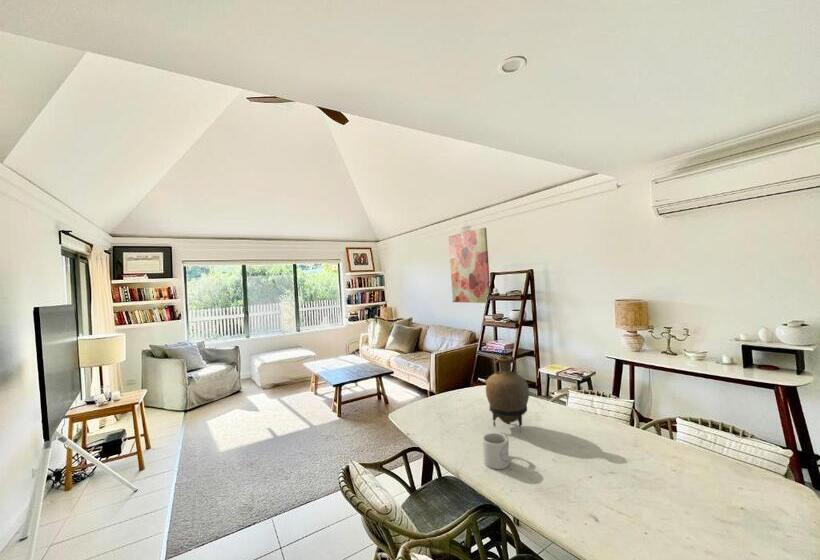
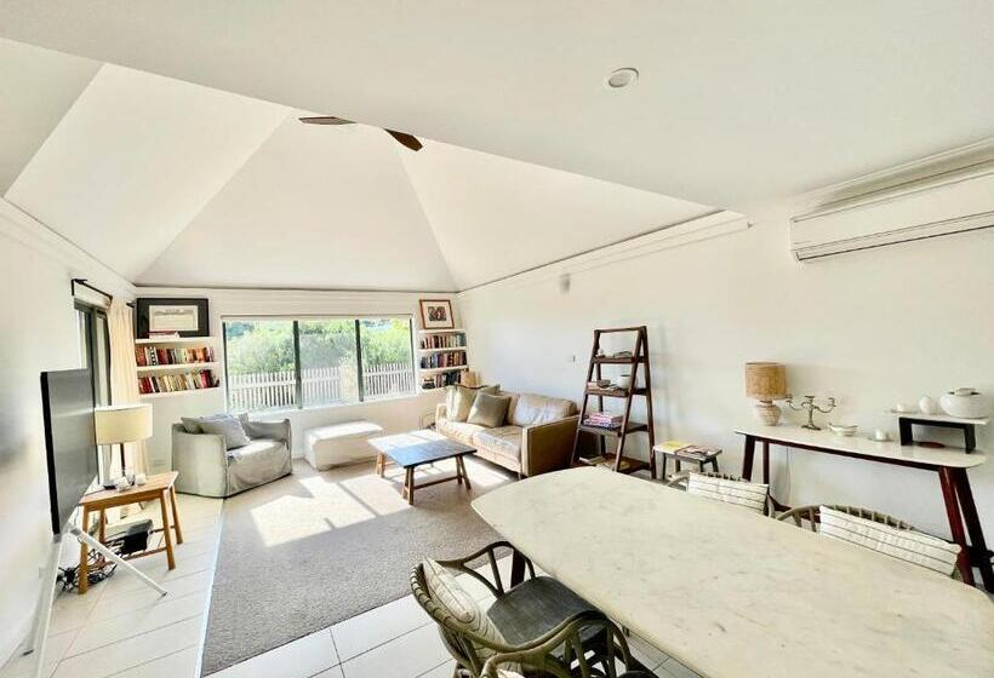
- vase (507, 391)
- mug (498, 448)
- wall art (468, 267)
